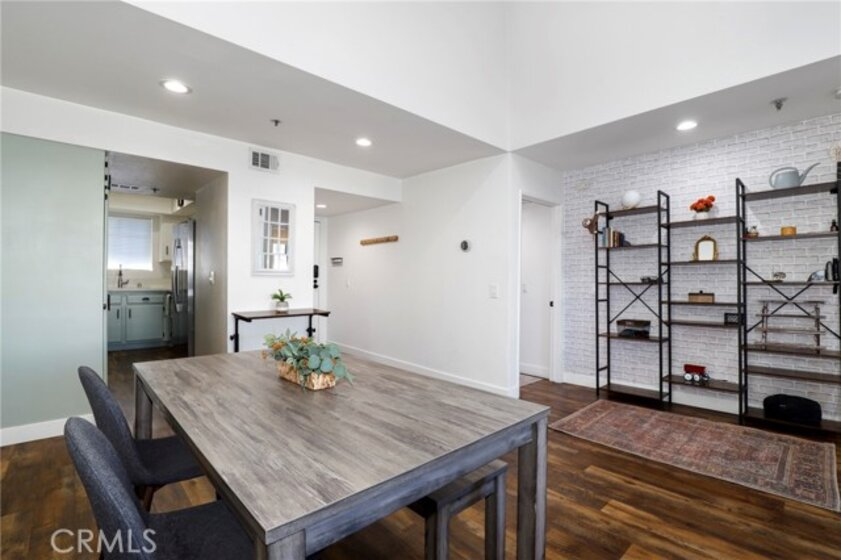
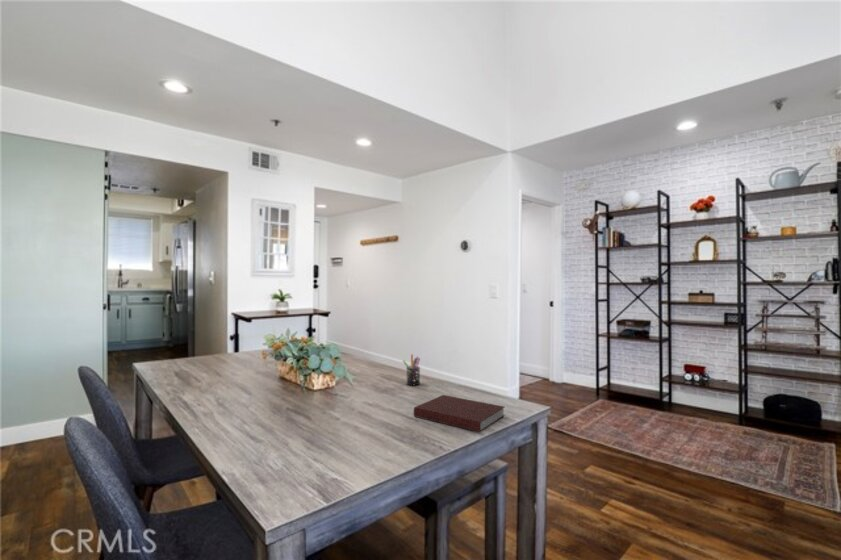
+ pen holder (411, 369)
+ notebook (459, 411)
